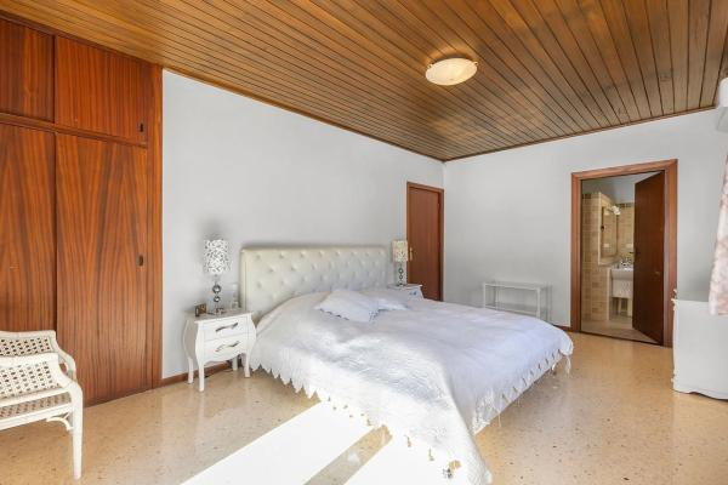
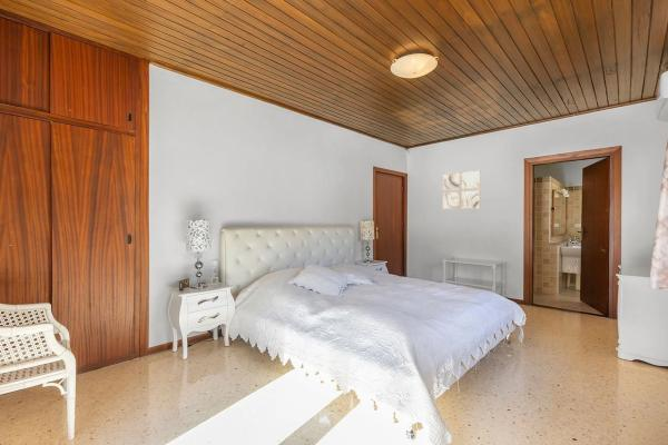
+ wall art (460, 189)
